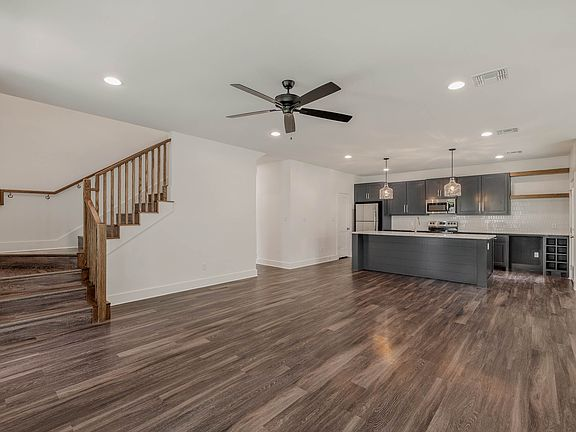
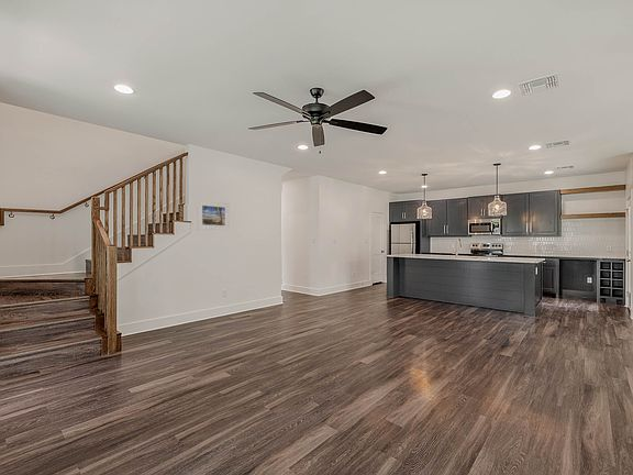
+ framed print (213, 216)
